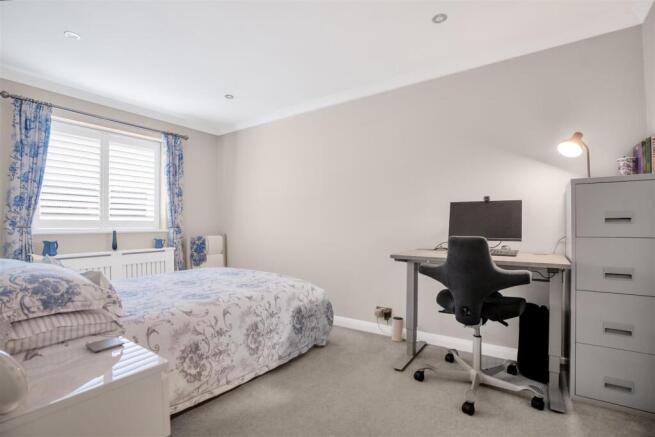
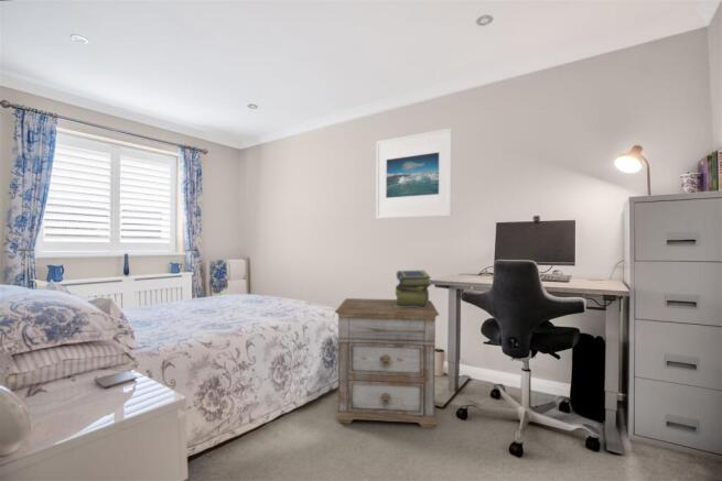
+ nightstand (386, 357)
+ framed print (411, 176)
+ stack of books (413, 287)
